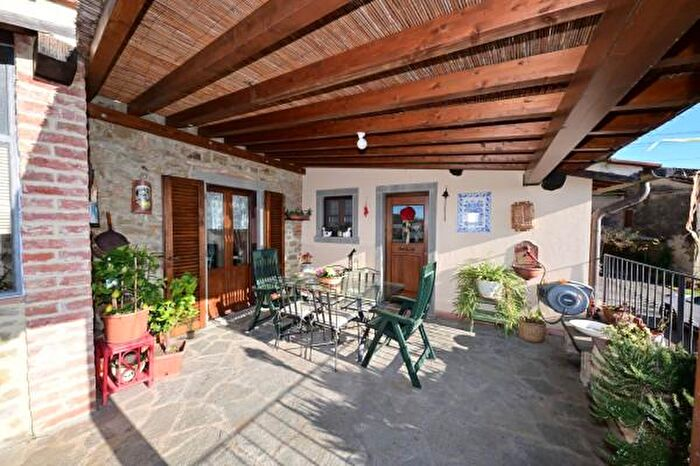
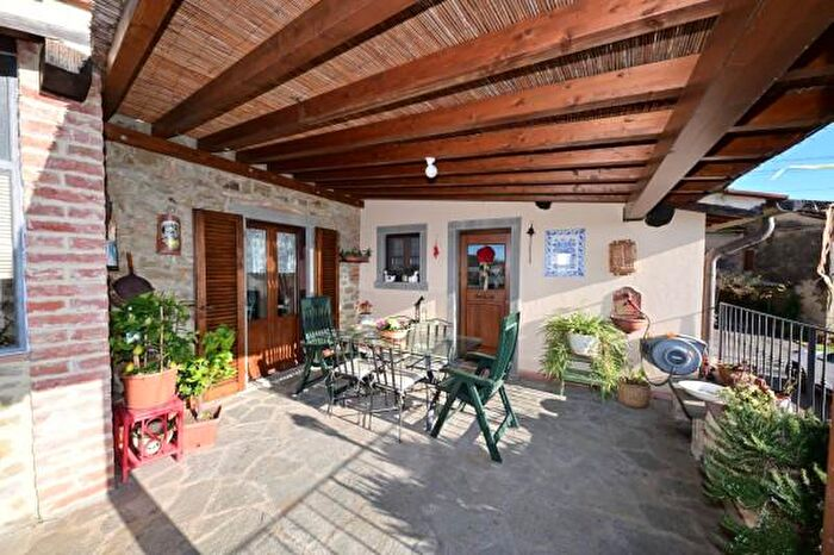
- potted plant (191, 324)
